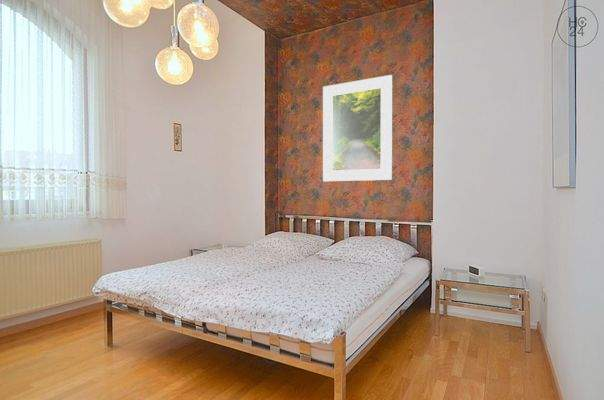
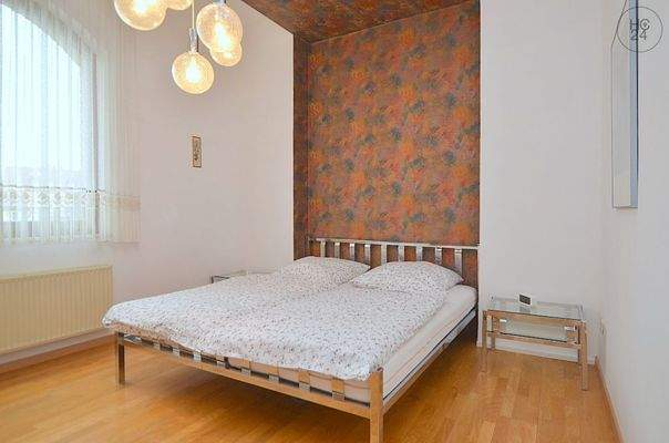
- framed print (355, 131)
